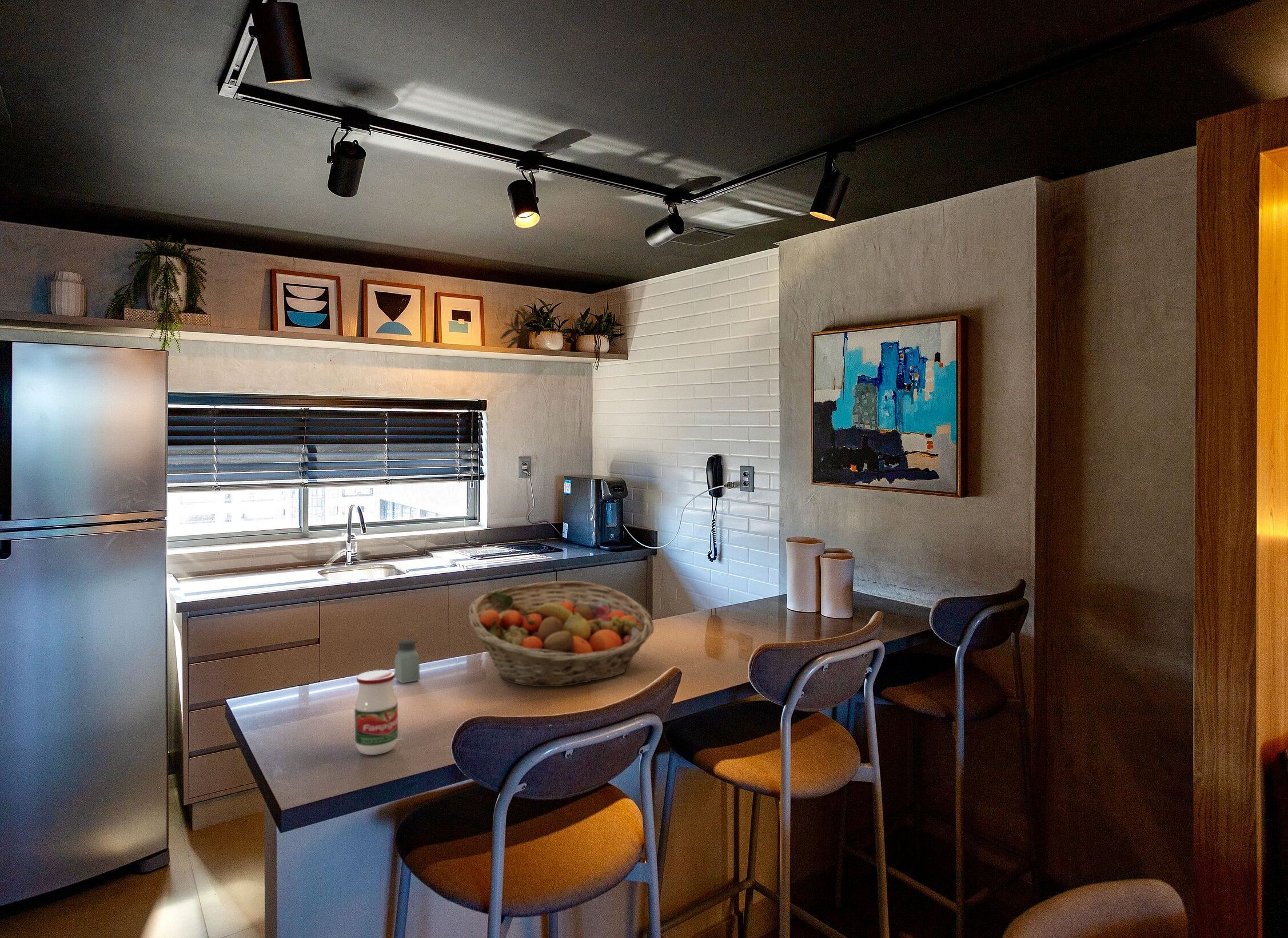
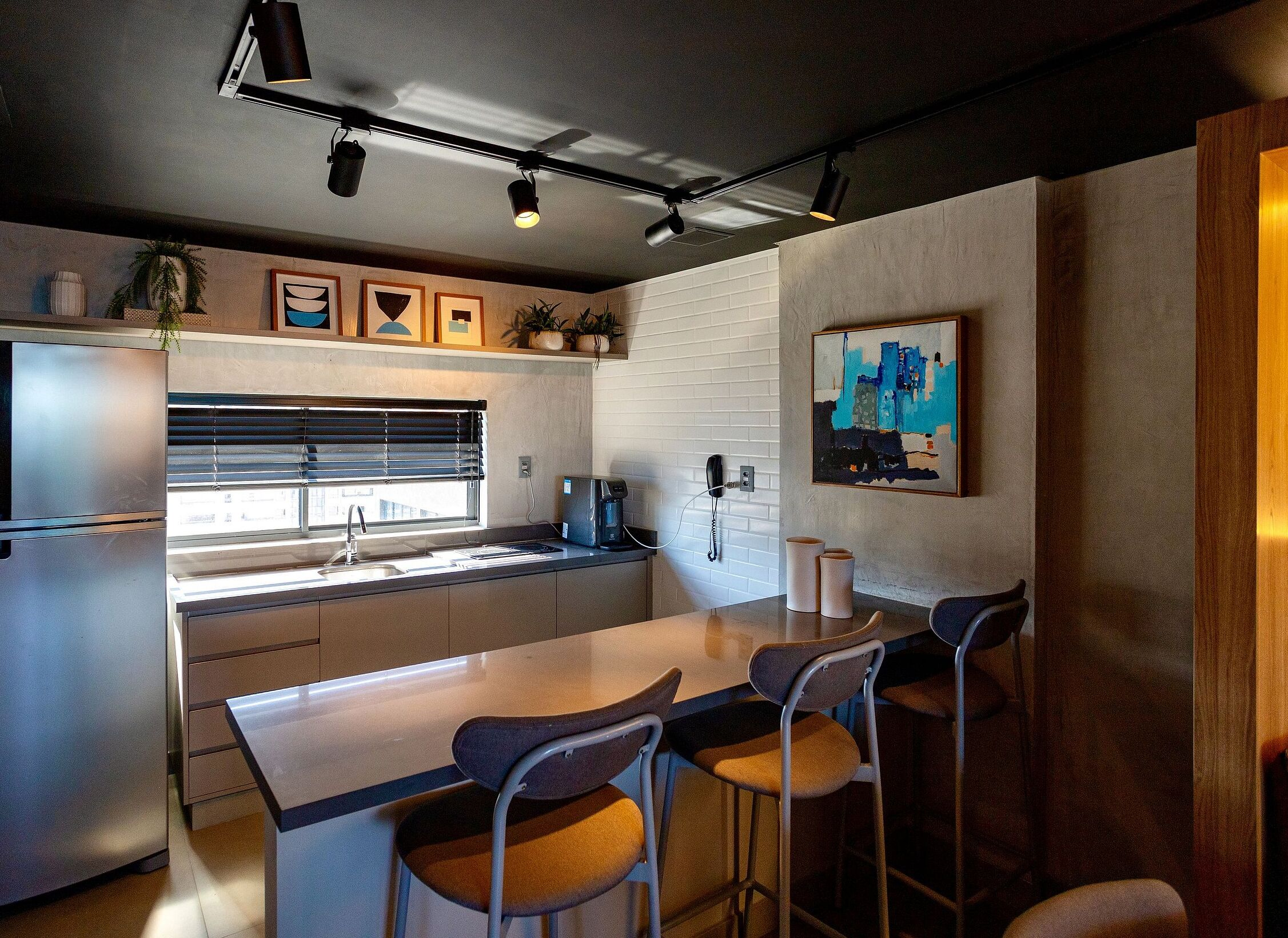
- saltshaker (407, 660)
- fruit basket (562, 630)
- jar (376, 712)
